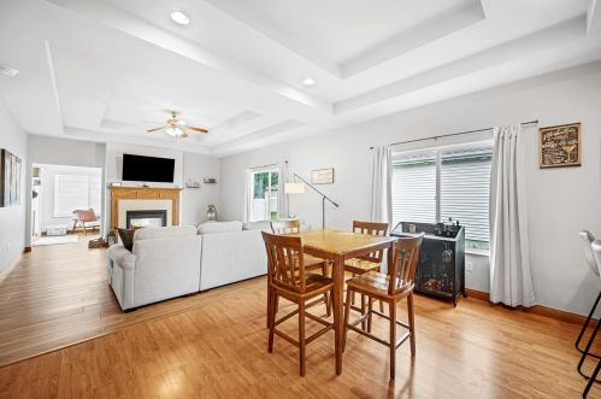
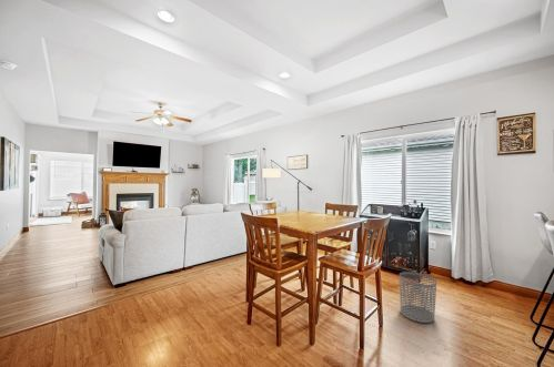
+ waste bin (416, 296)
